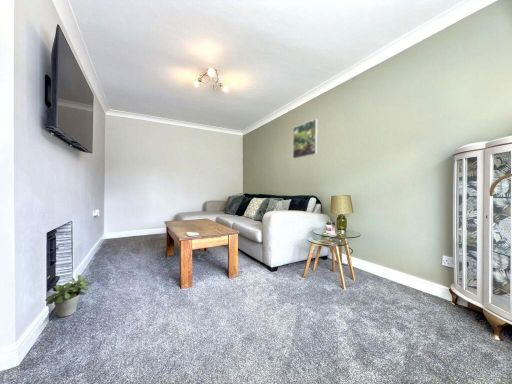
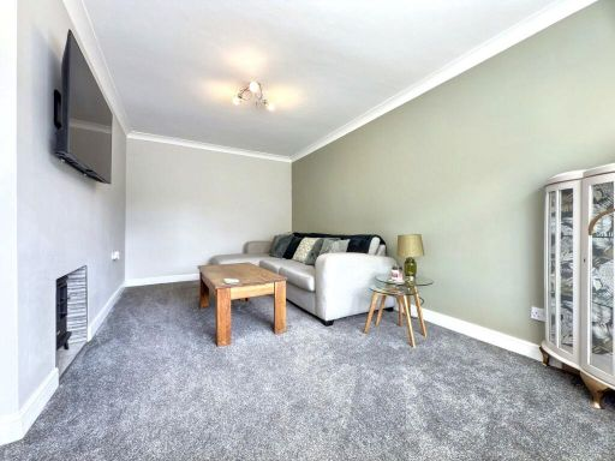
- potted plant (70, 296)
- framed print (304, 140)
